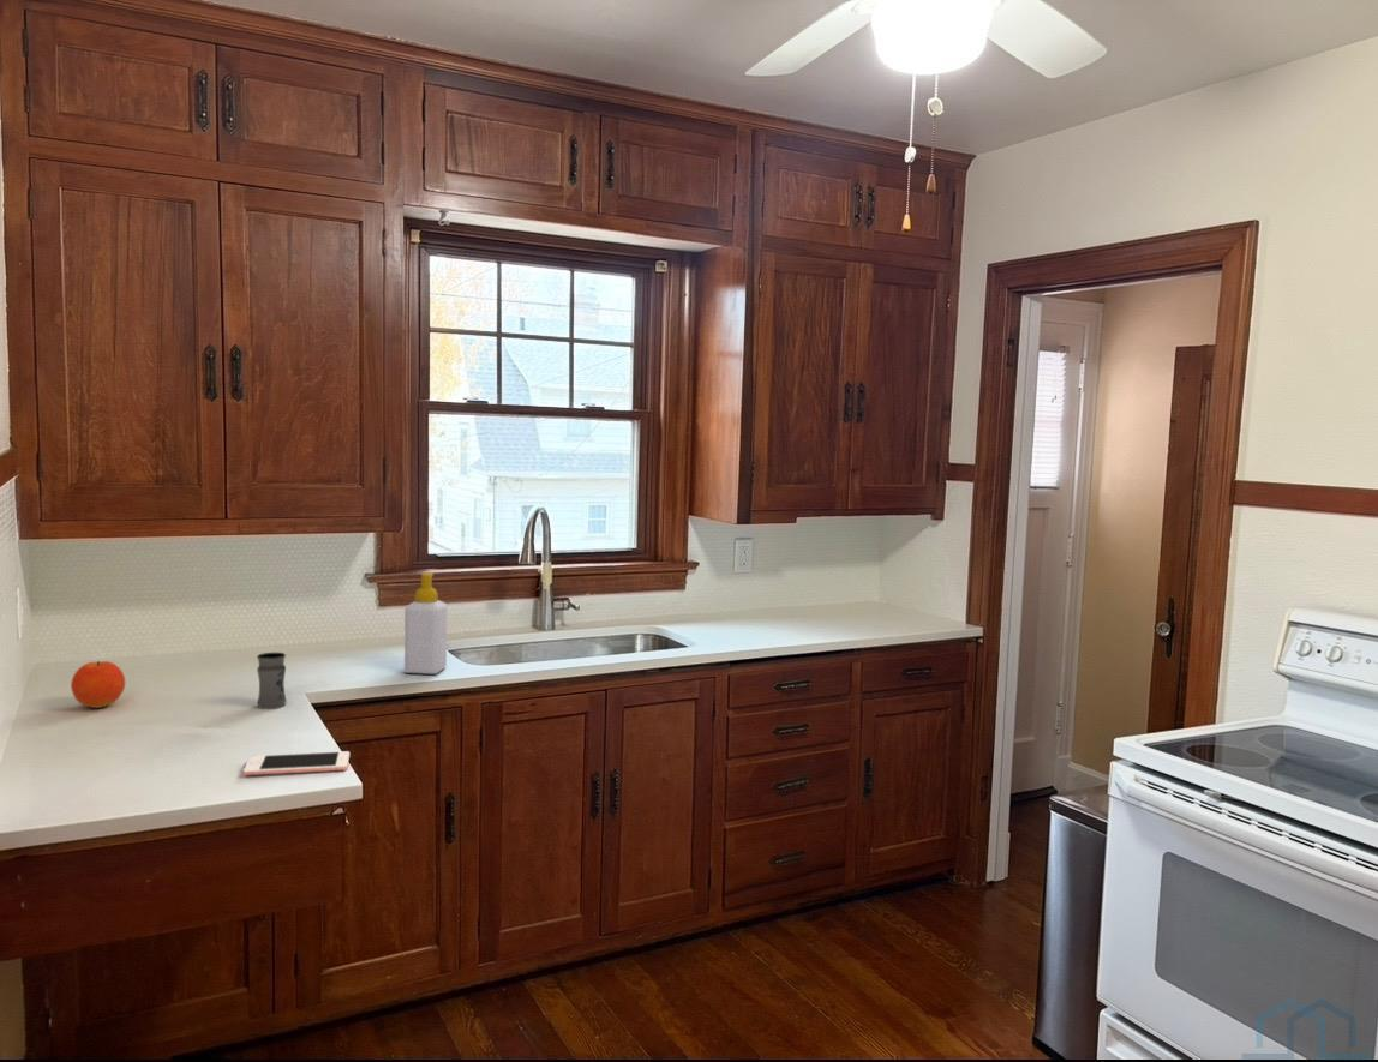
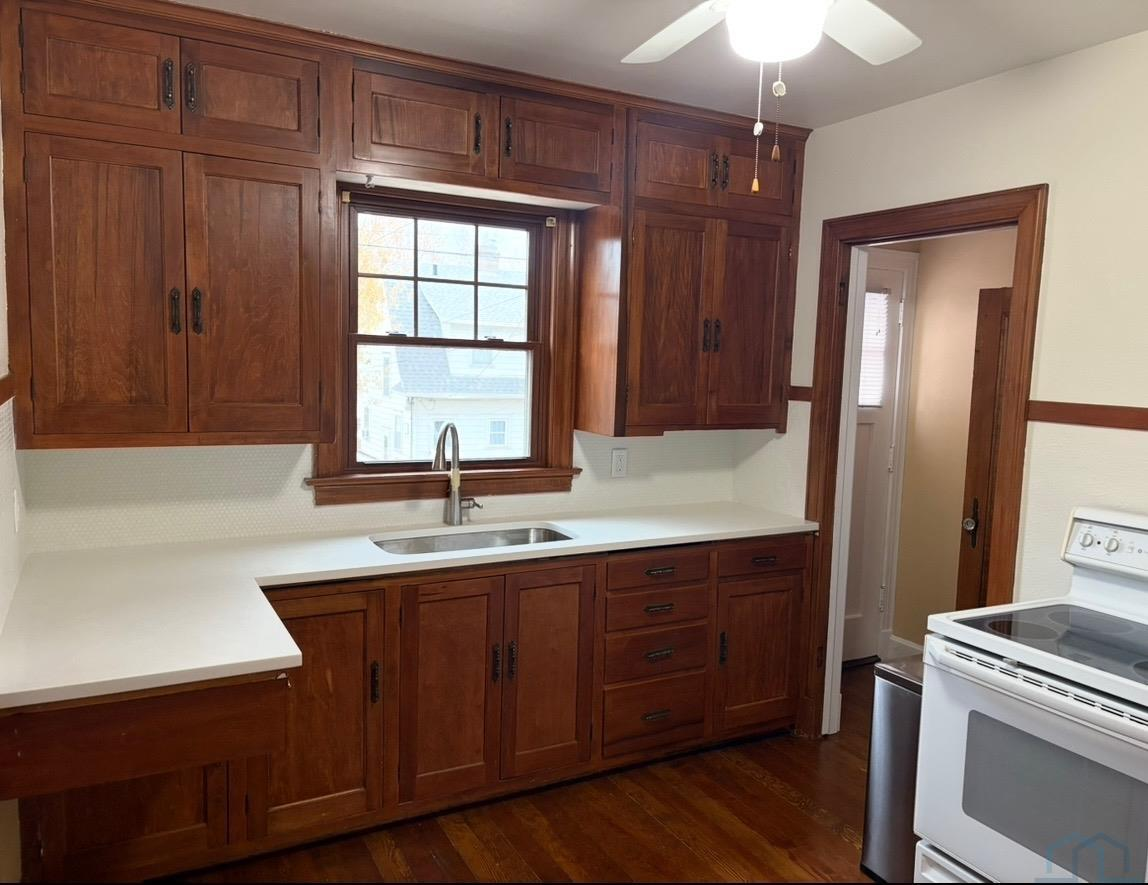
- jar (271, 680)
- cell phone (298, 762)
- fruit (98, 683)
- soap bottle (425, 622)
